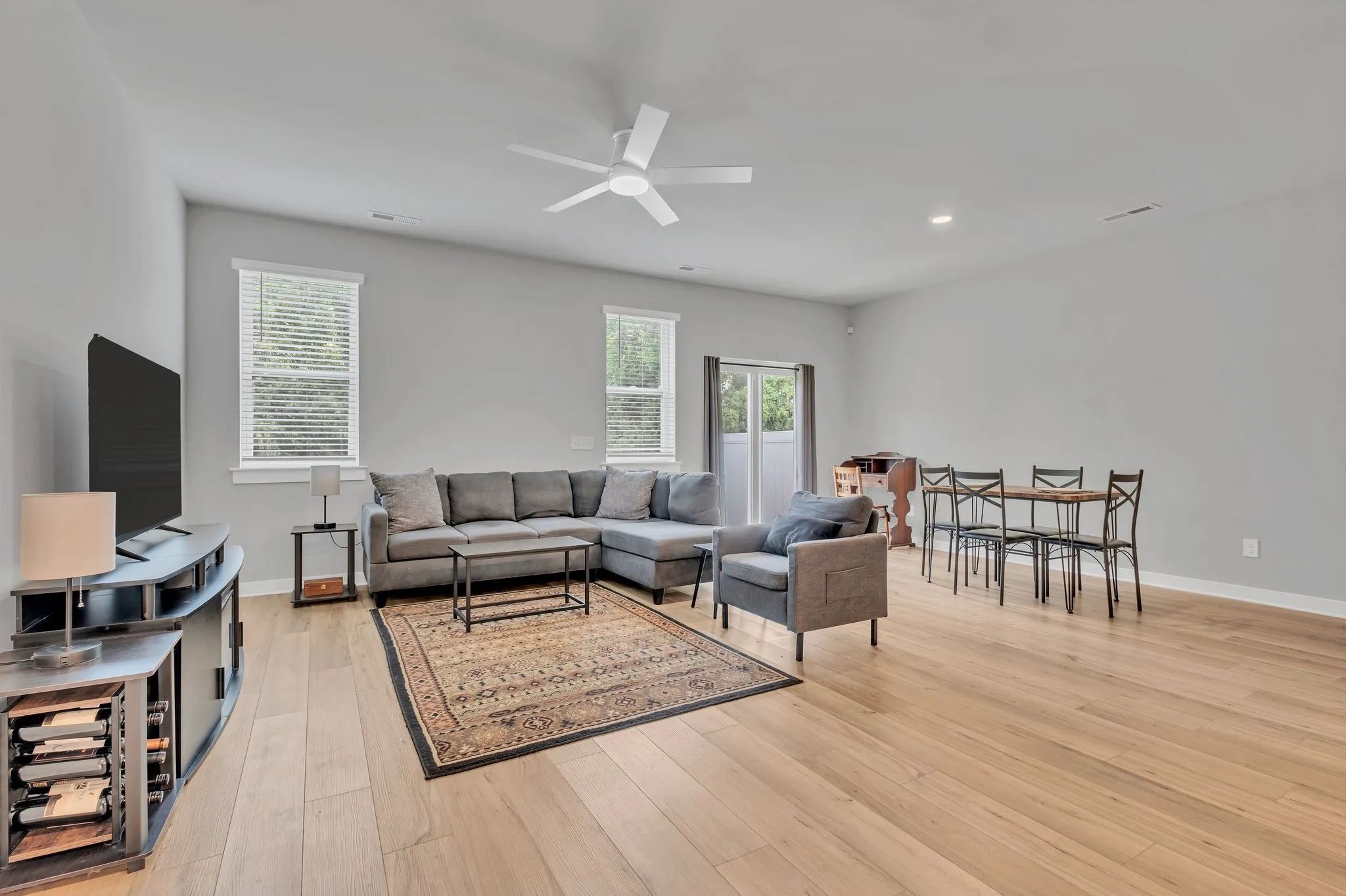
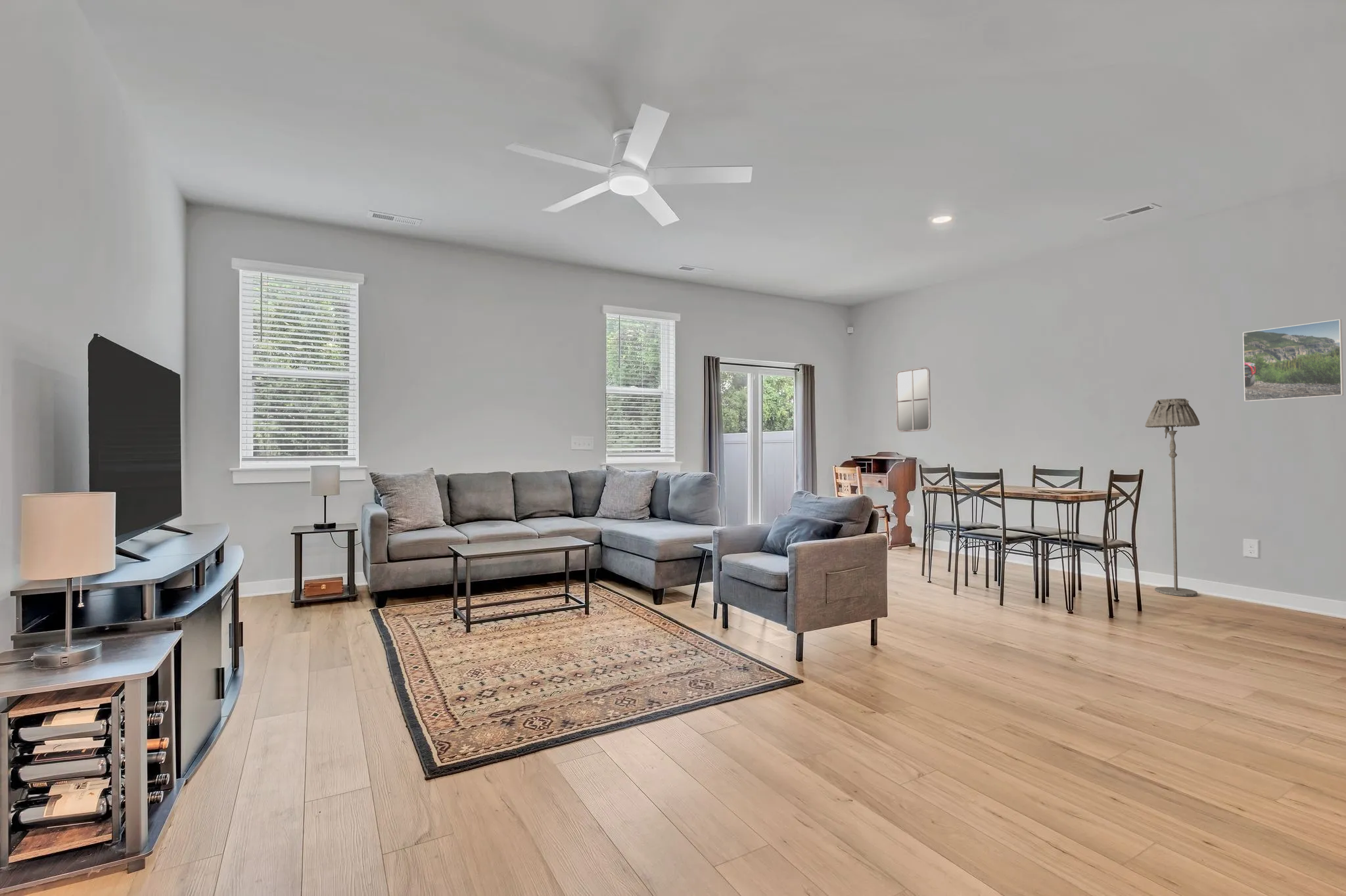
+ home mirror (913, 400)
+ floor lamp (1173, 495)
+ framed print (1290, 362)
